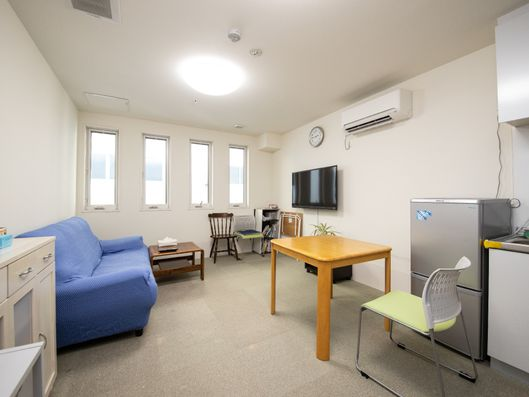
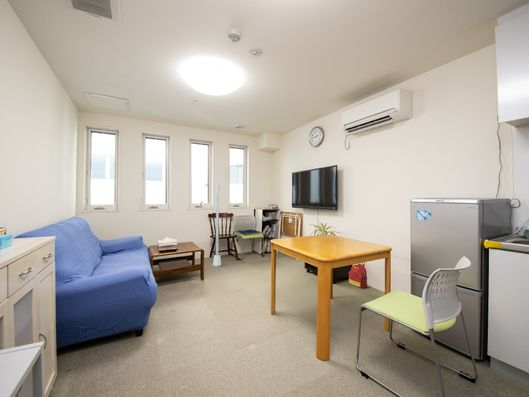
+ floor lamp (218, 216)
+ backpack (357, 272)
